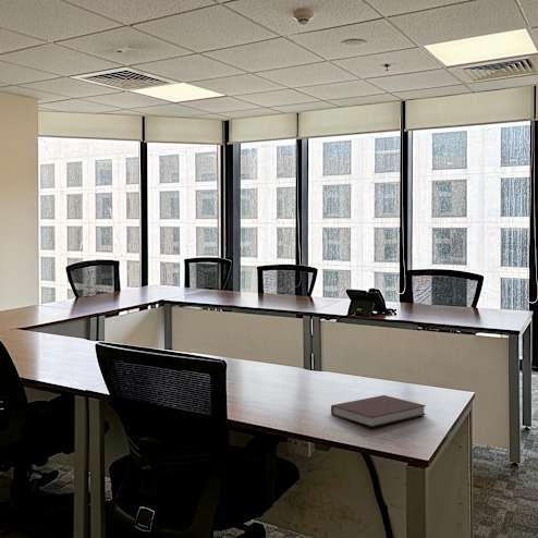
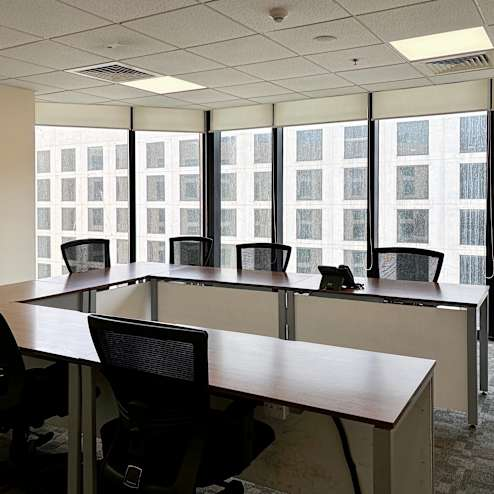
- notebook (378, 409)
